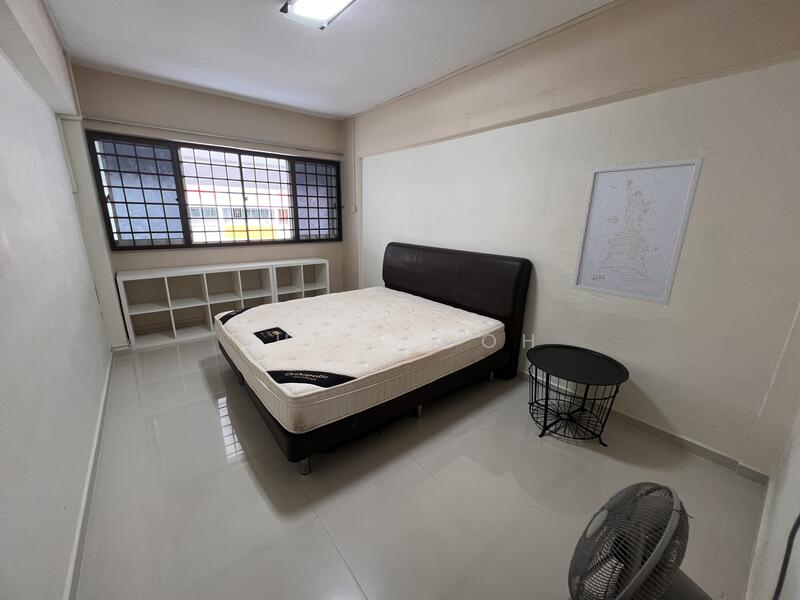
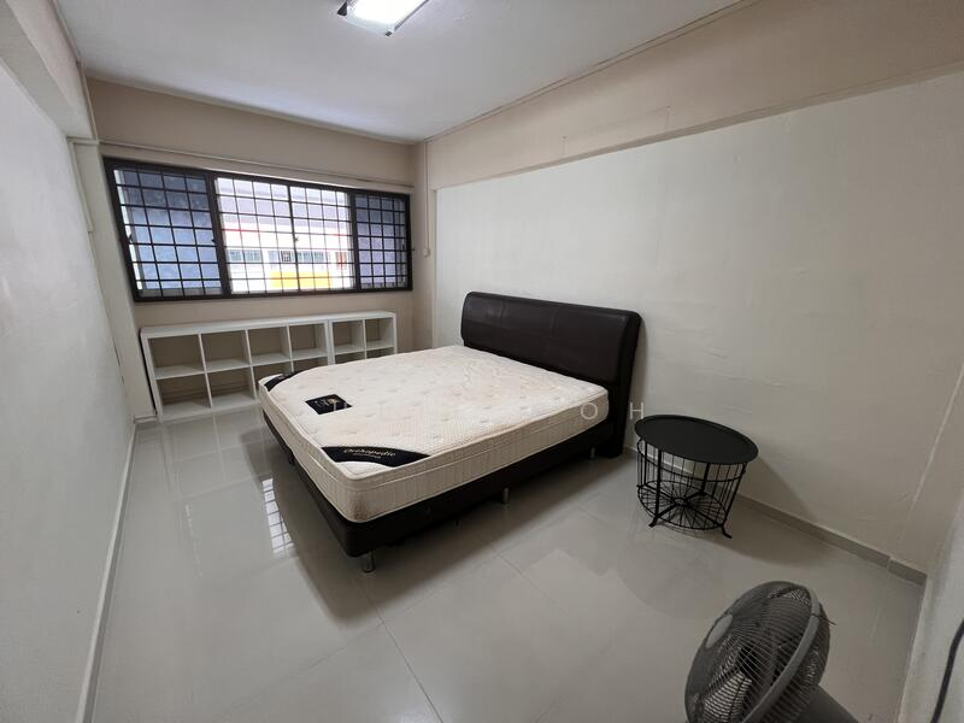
- wall art (627, 233)
